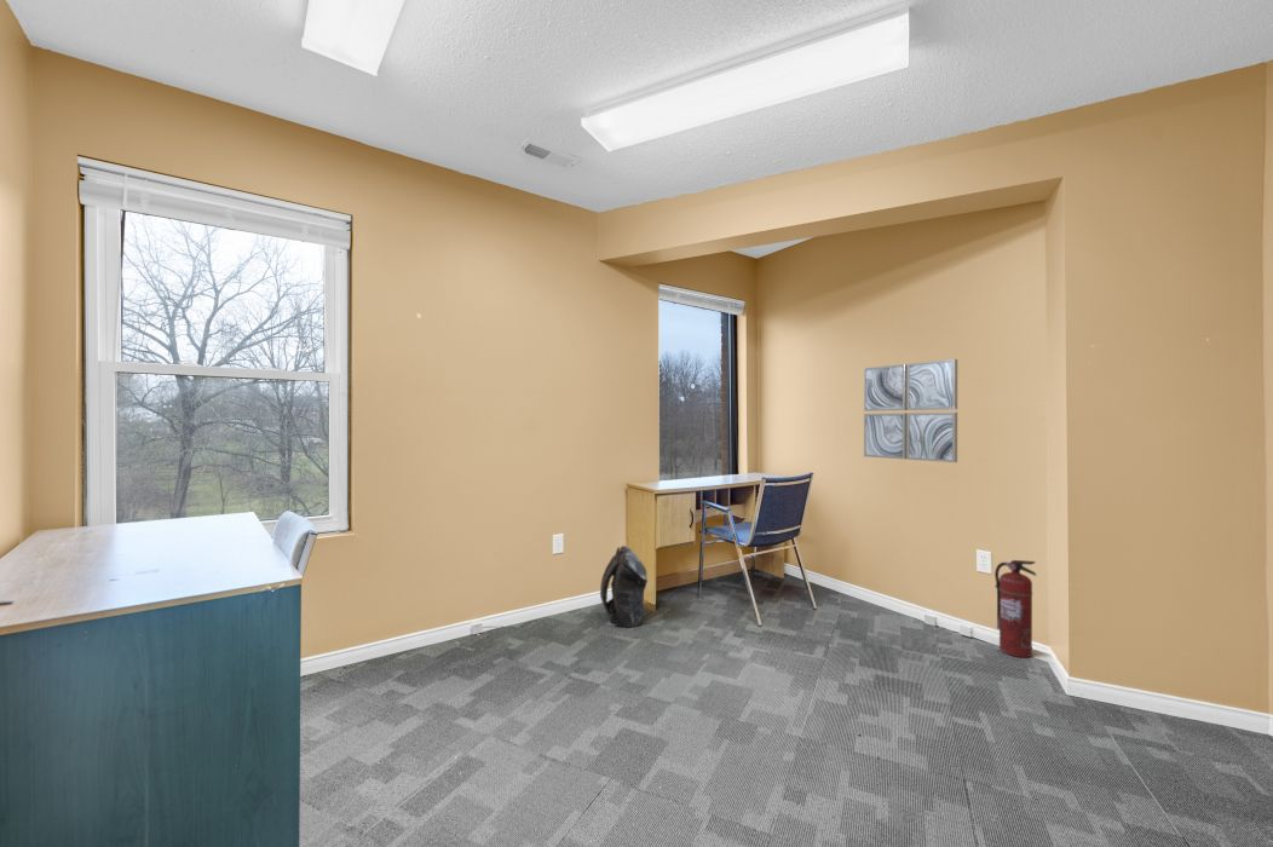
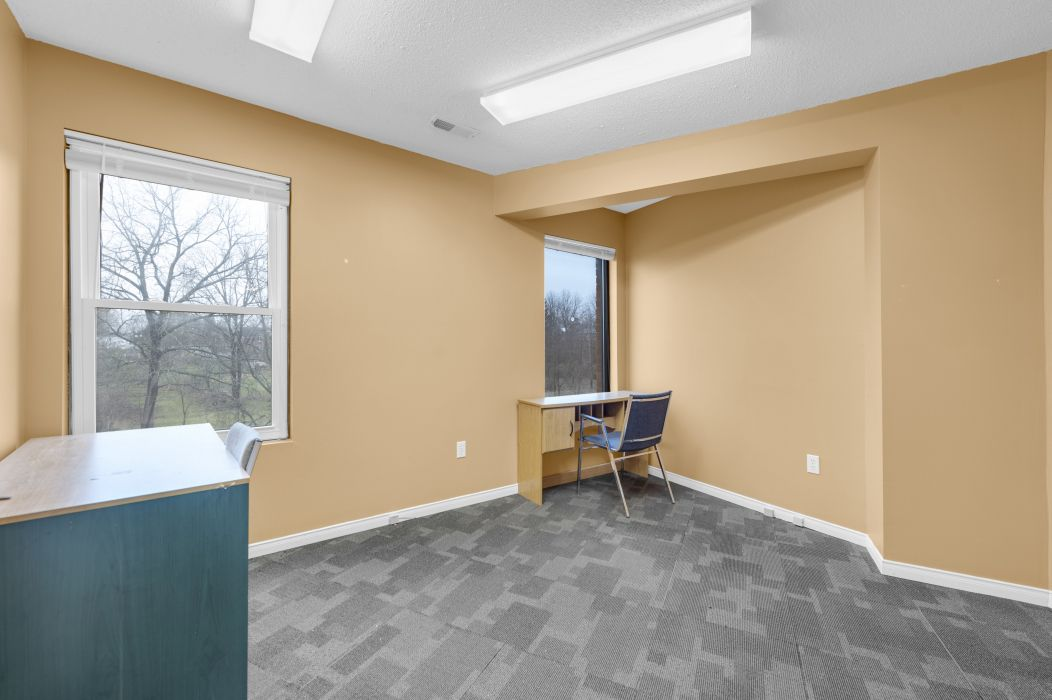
- fire extinguisher (1014, 604)
- backpack (623, 582)
- wall art (906, 413)
